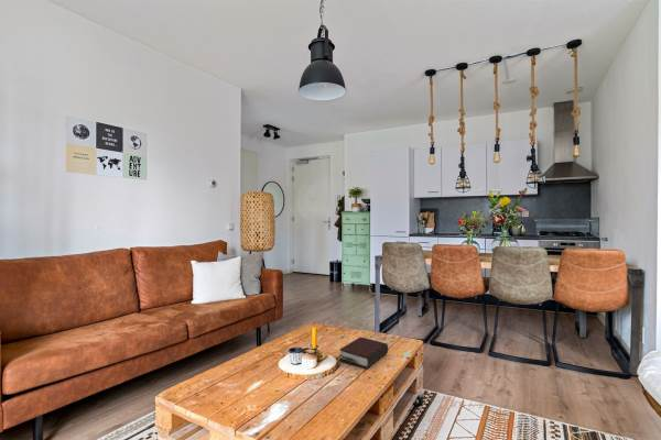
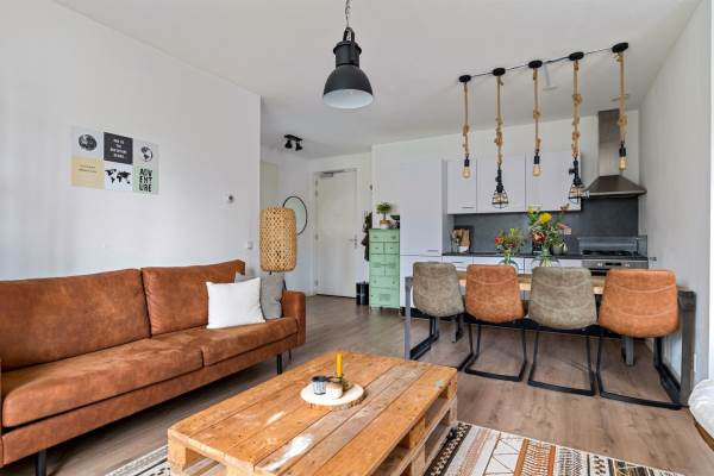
- bible (364, 351)
